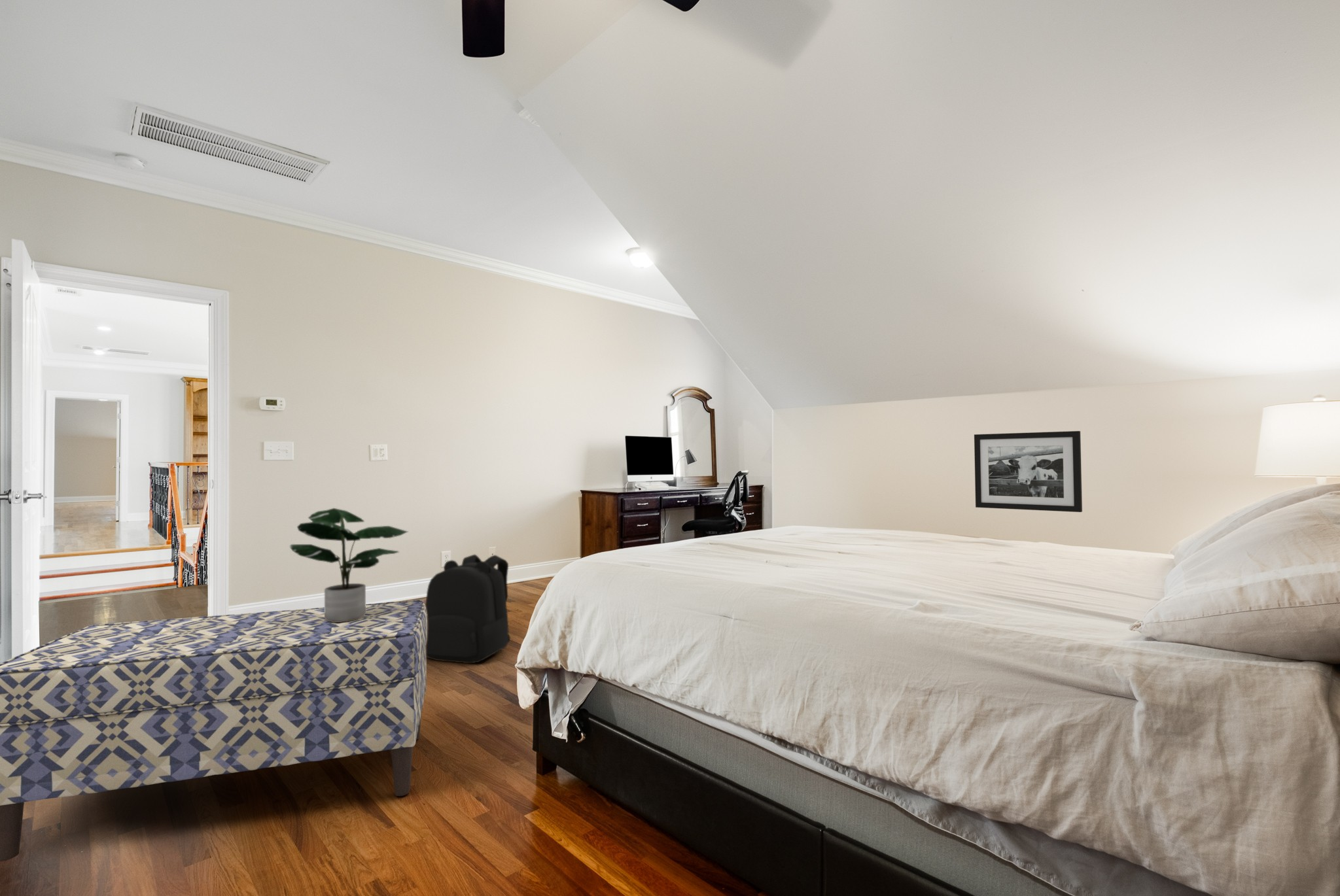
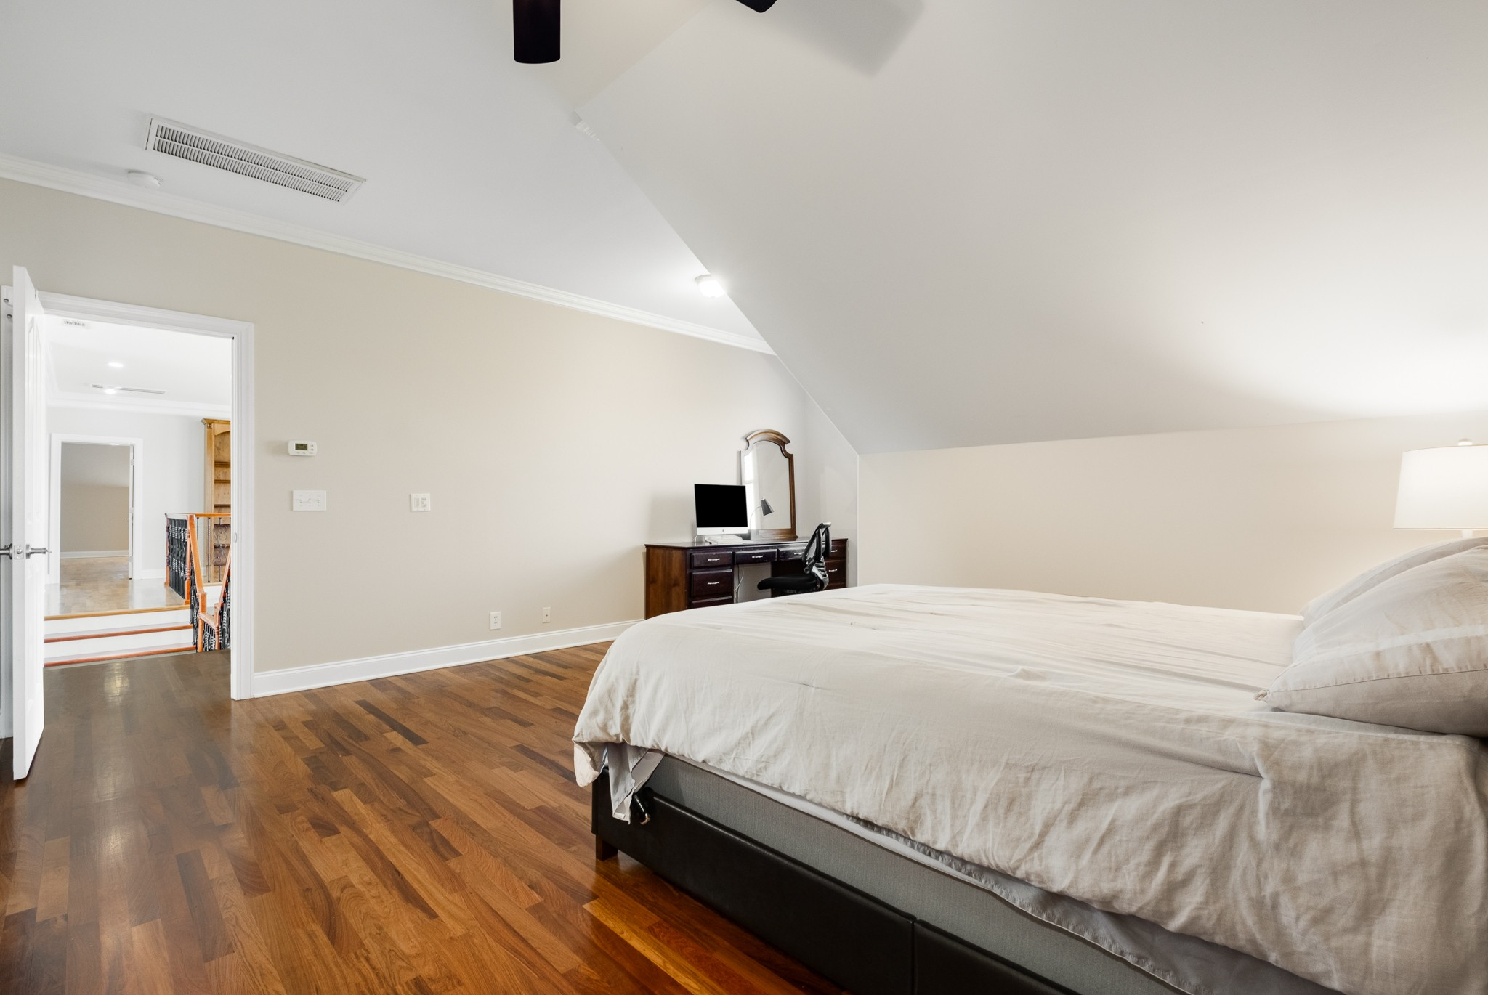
- potted plant (351, 562)
- picture frame (1025, 471)
- bench (245, 708)
- backpack (470, 606)
